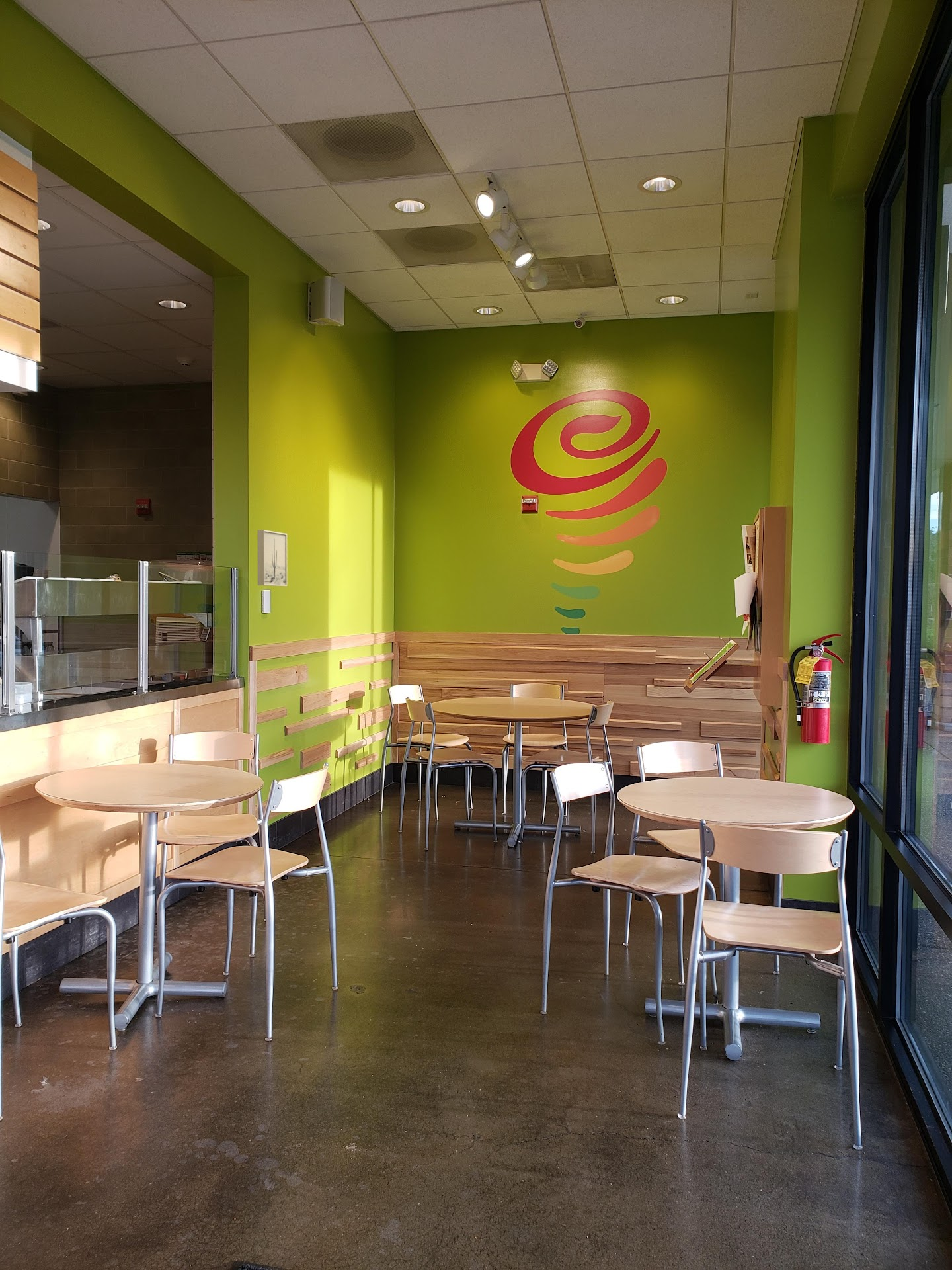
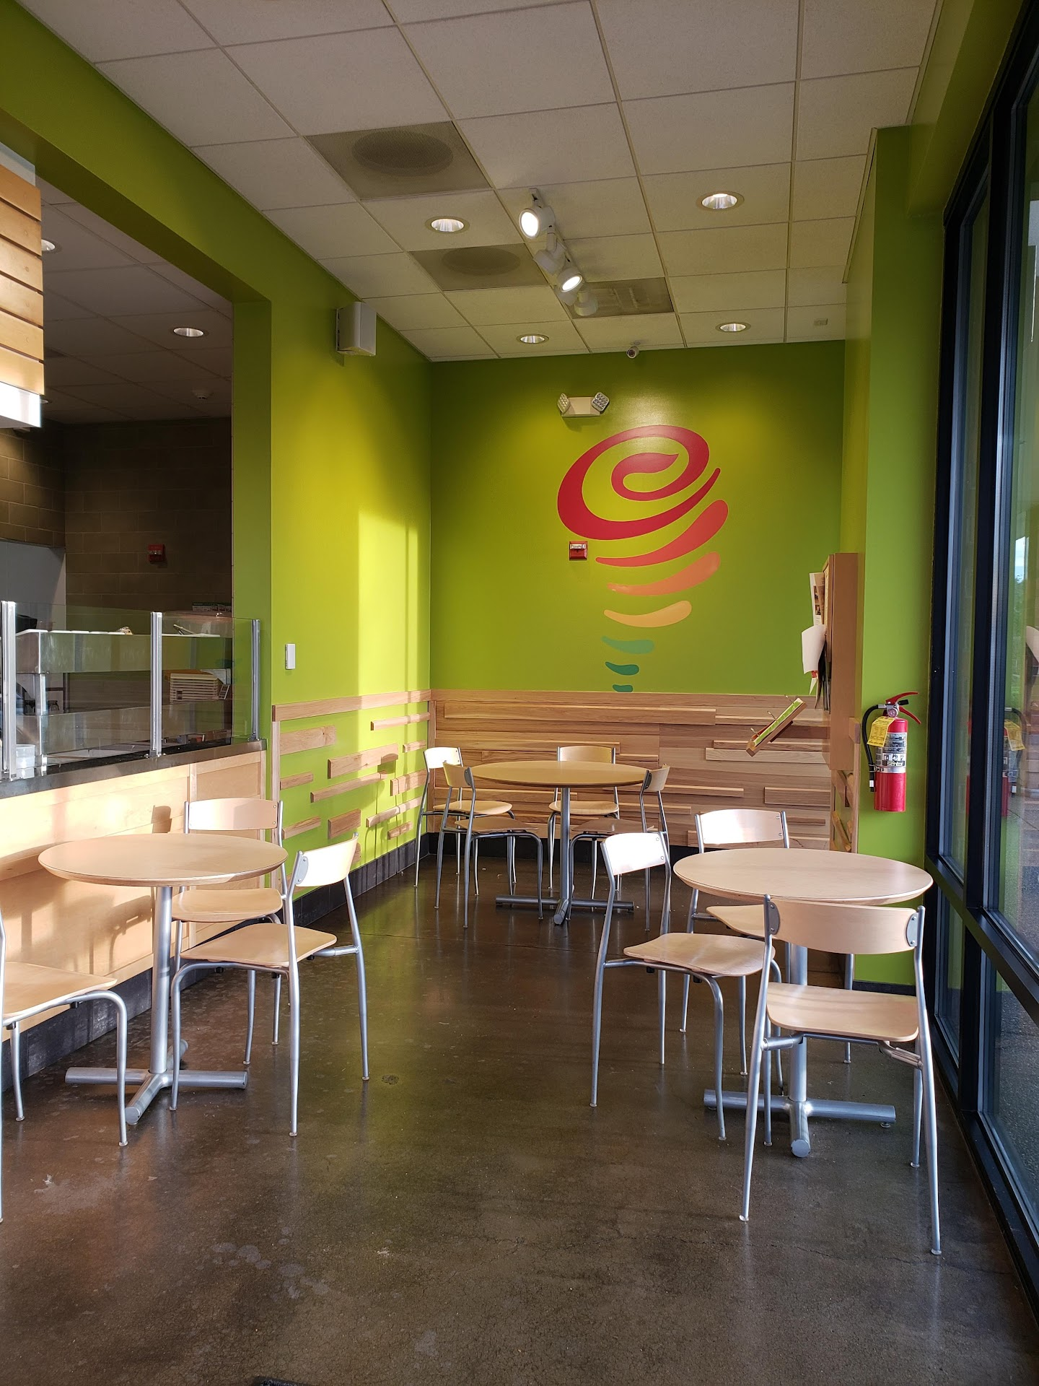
- wall art (272, 558)
